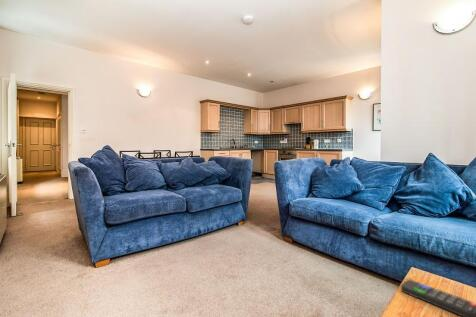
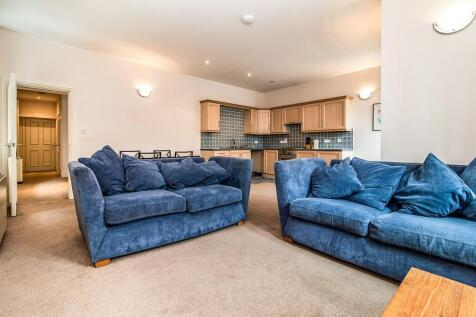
- remote control (437, 297)
